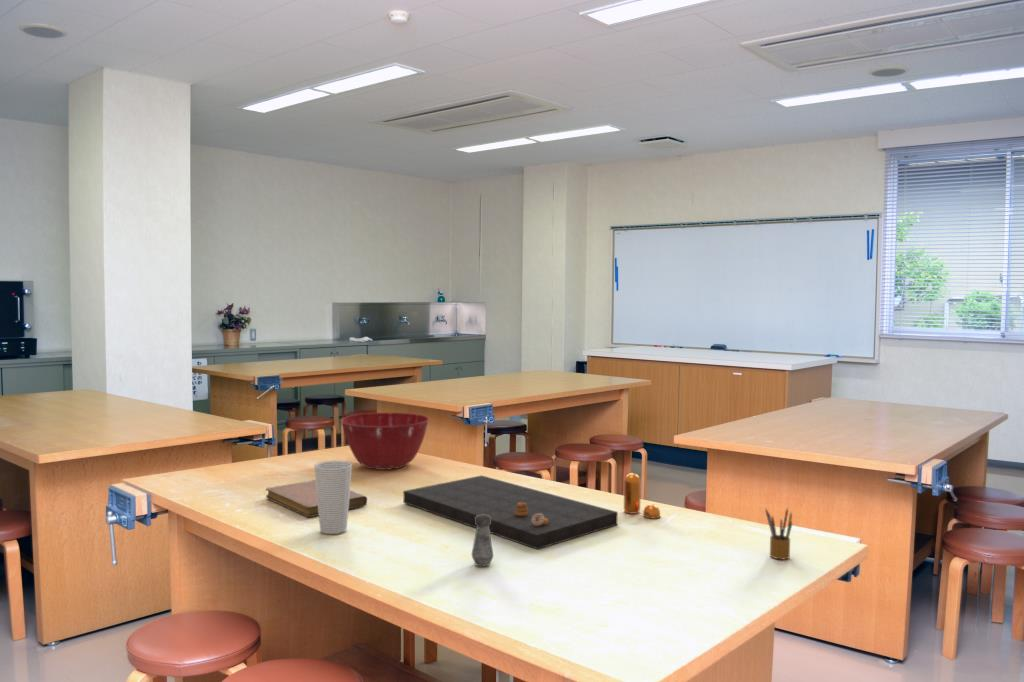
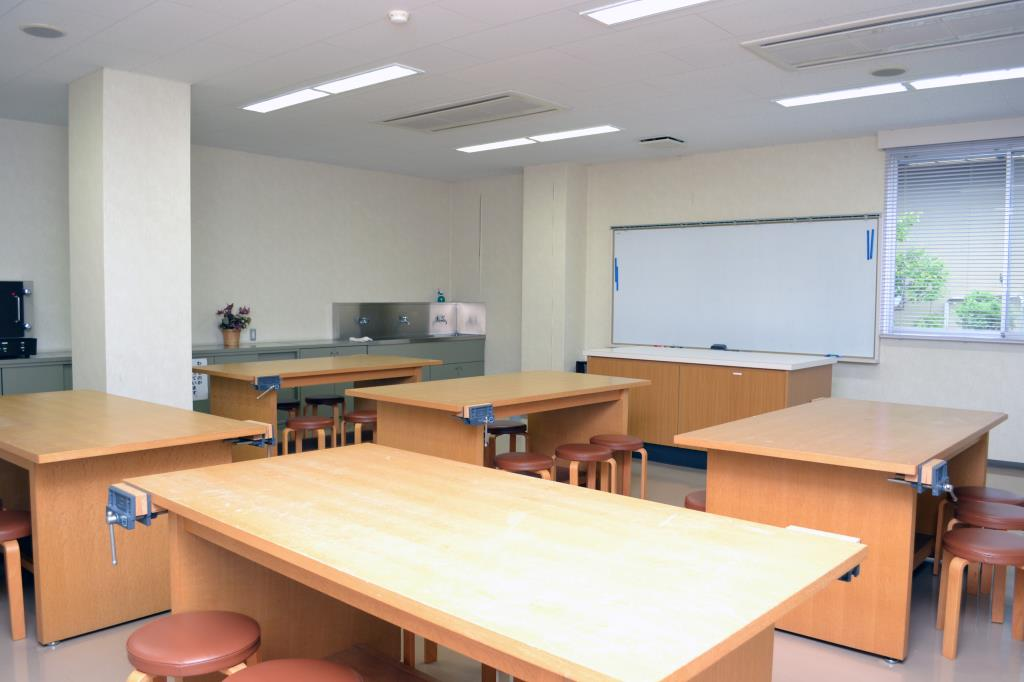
- notebook (315, 496)
- mixing bowl (385, 442)
- cup (333, 497)
- pencil box (780, 532)
- salt shaker (482, 539)
- pepper shaker (640, 493)
- cutting board (505, 501)
